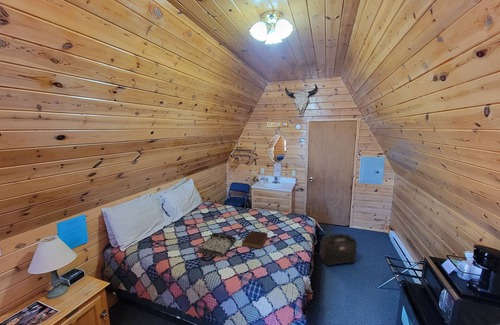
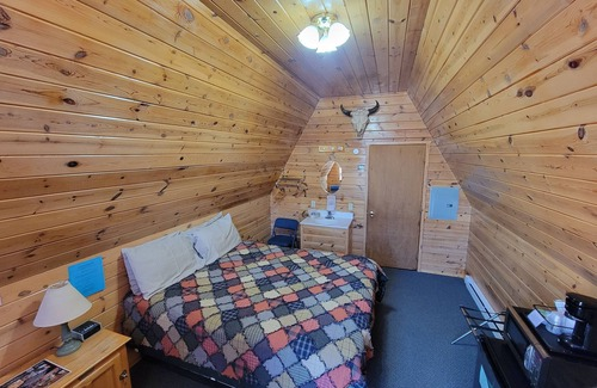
- backpack (338, 249)
- book (255, 239)
- tote bag (215, 245)
